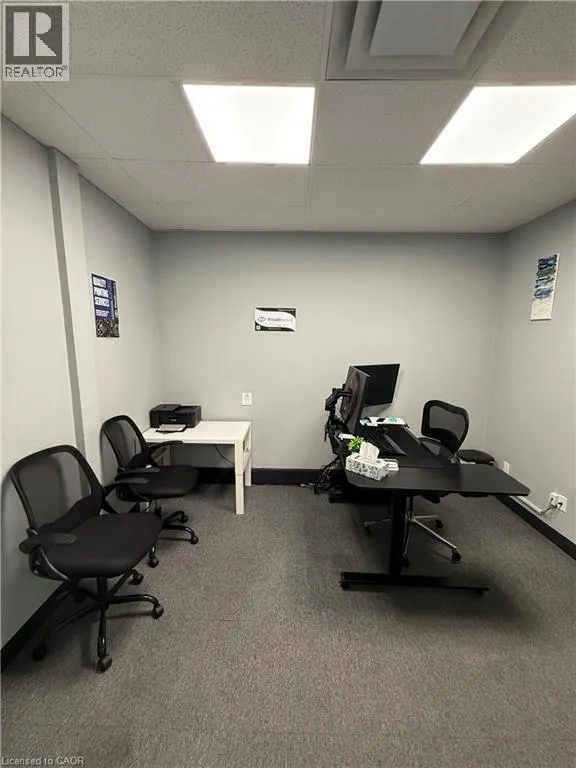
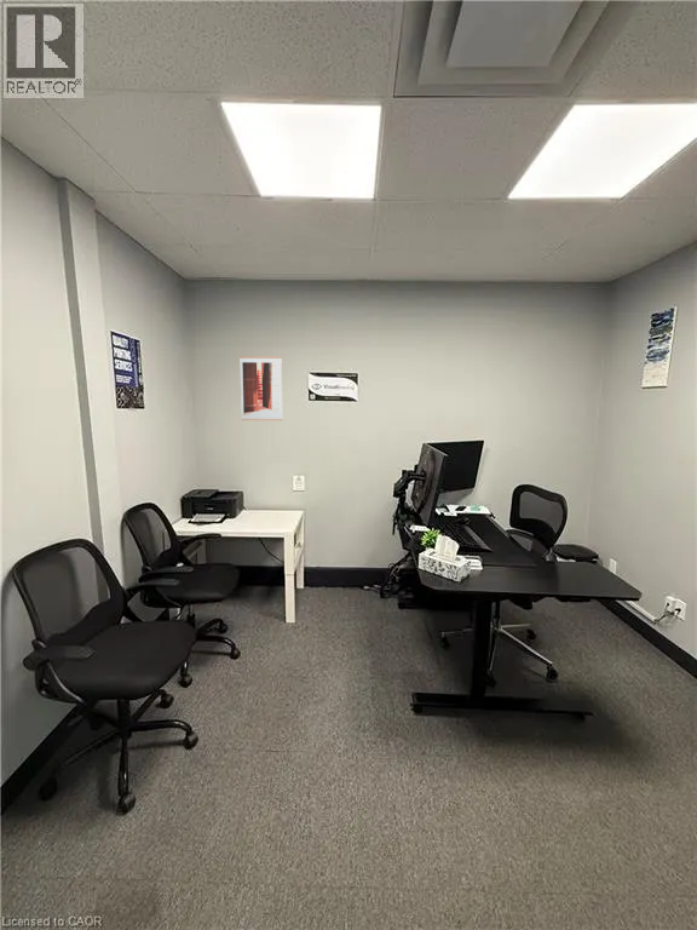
+ wall art (261, 389)
